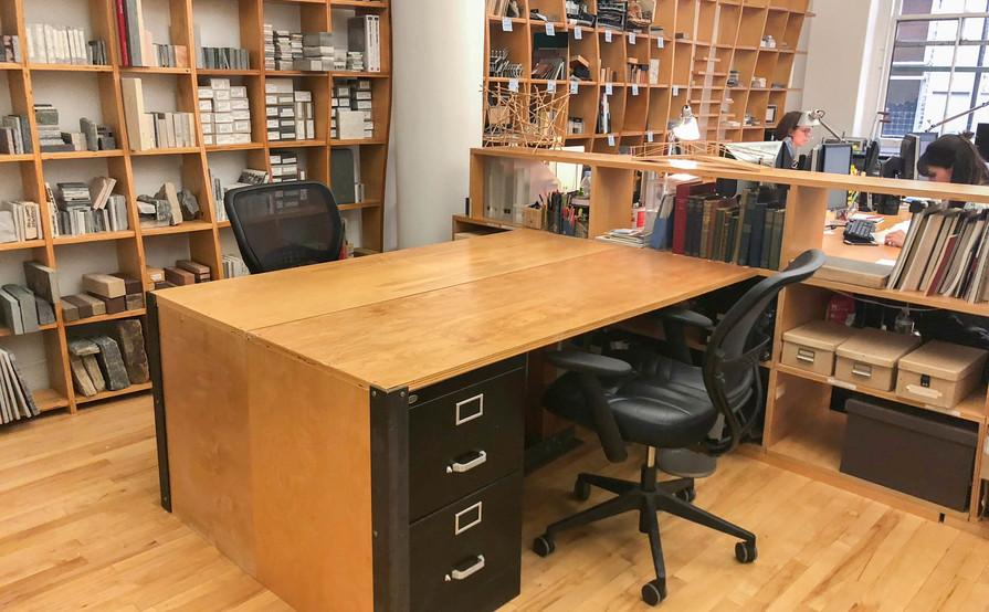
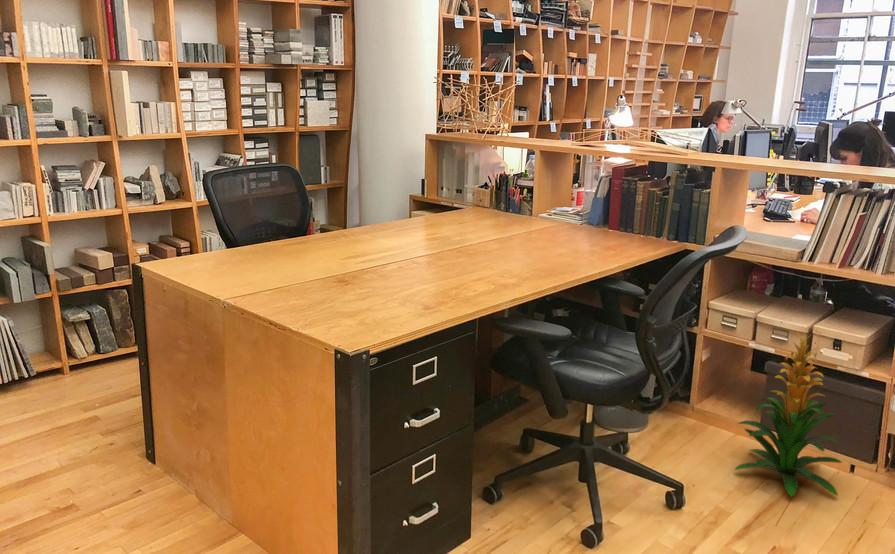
+ indoor plant (796, 405)
